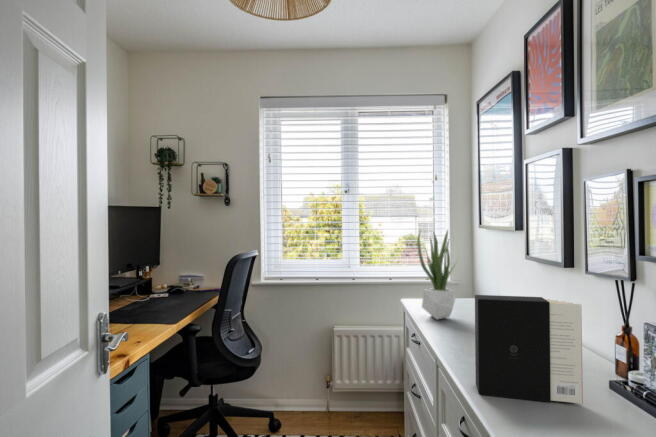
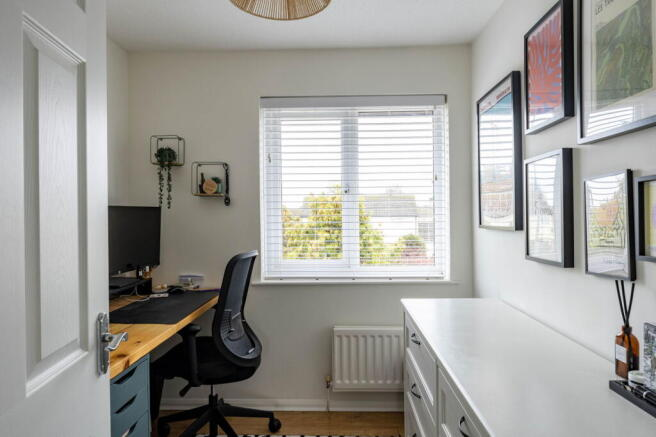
- book (525, 346)
- potted plant (436, 272)
